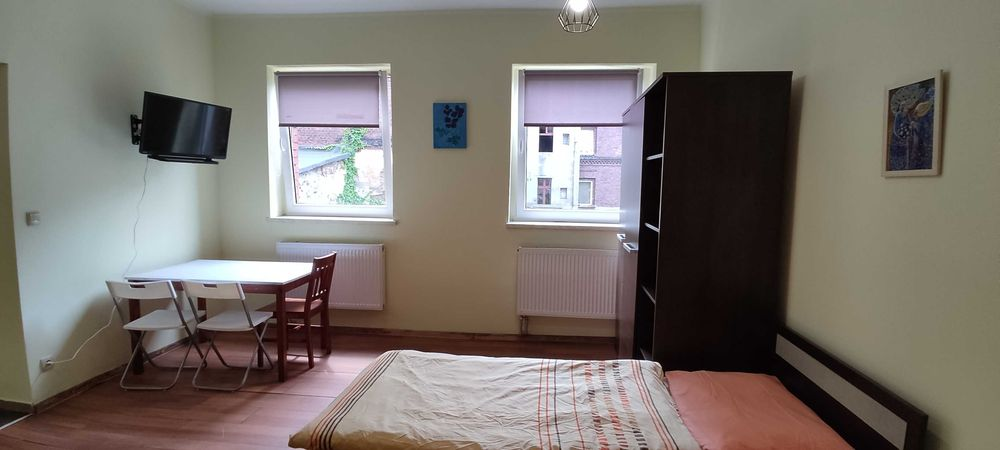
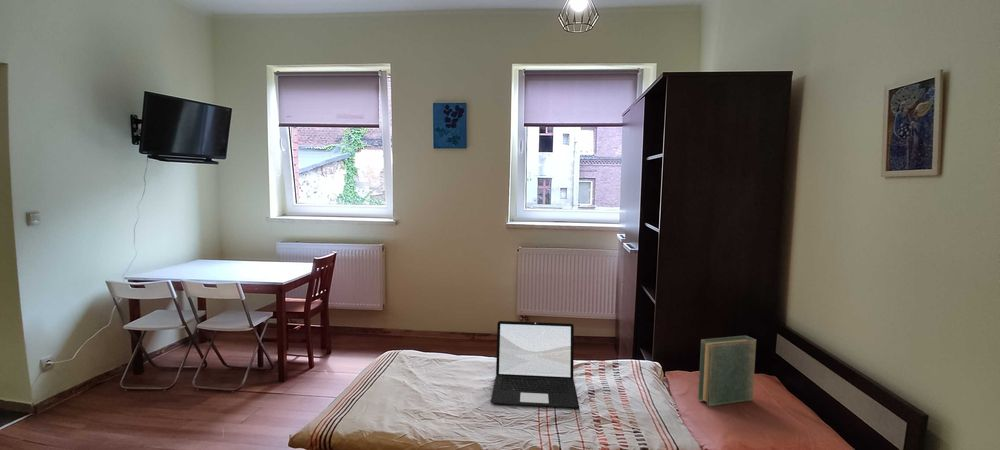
+ book (727, 370)
+ laptop (535, 361)
